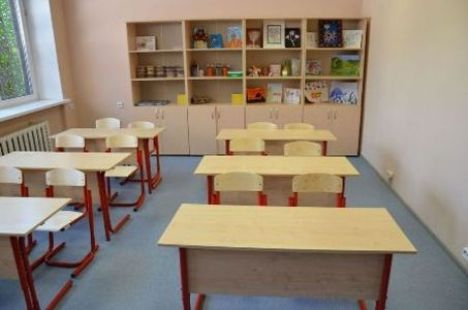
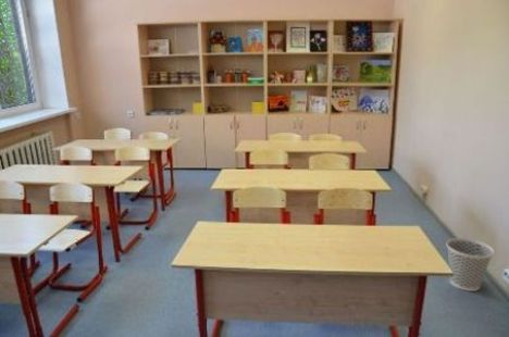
+ wastebasket (467, 265)
